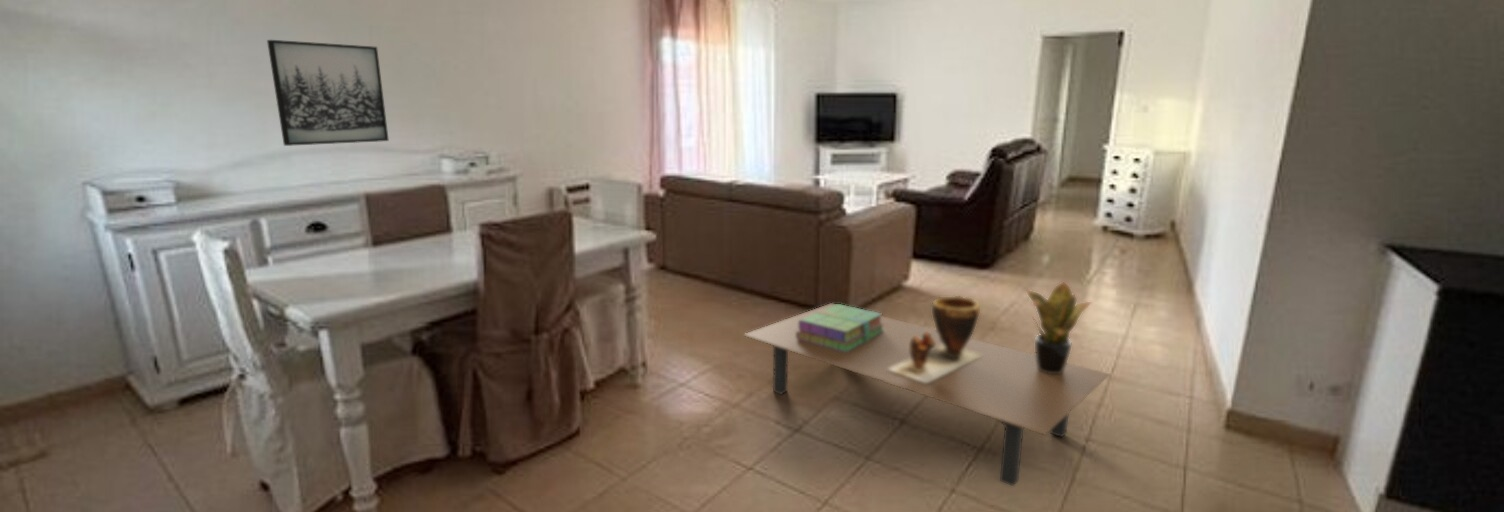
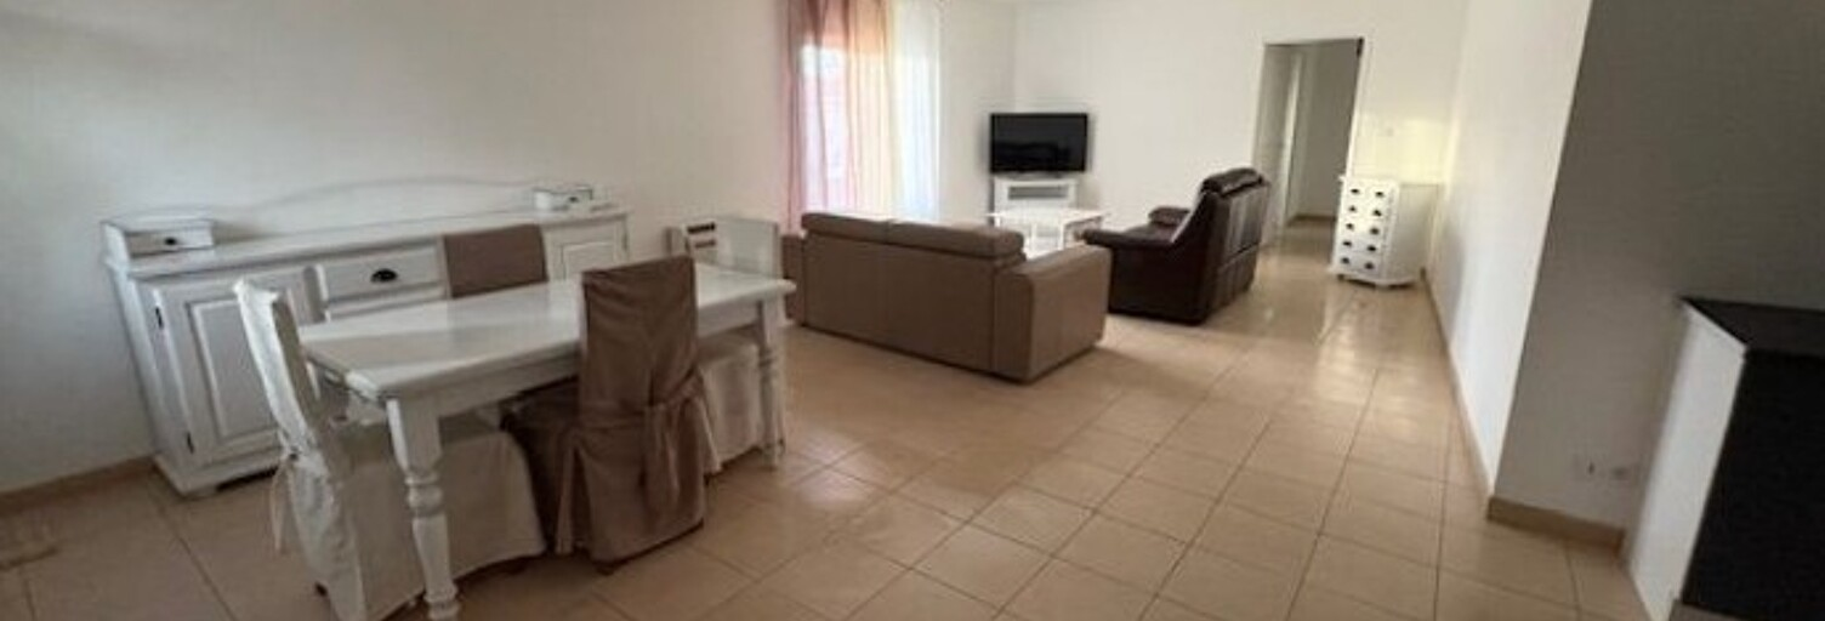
- clay pot (939, 334)
- wall art (332, 94)
- coffee table (910, 382)
- potted plant (1052, 325)
- stack of books (841, 325)
